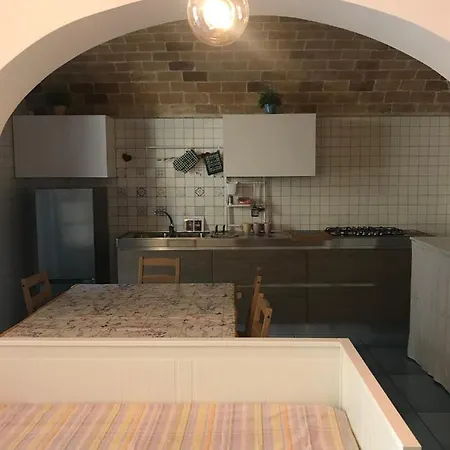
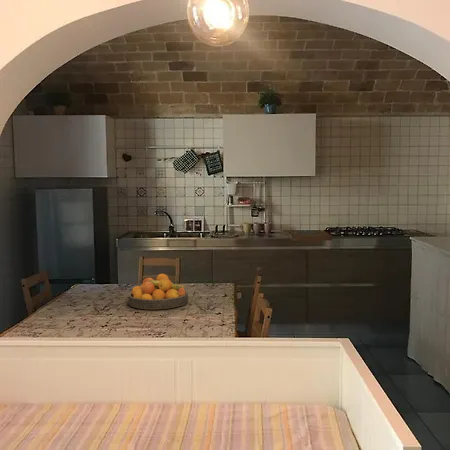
+ fruit bowl (158, 289)
